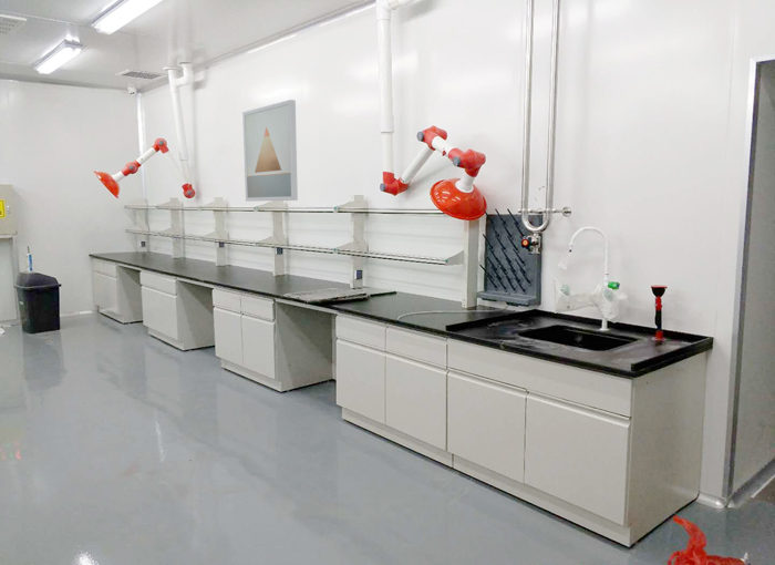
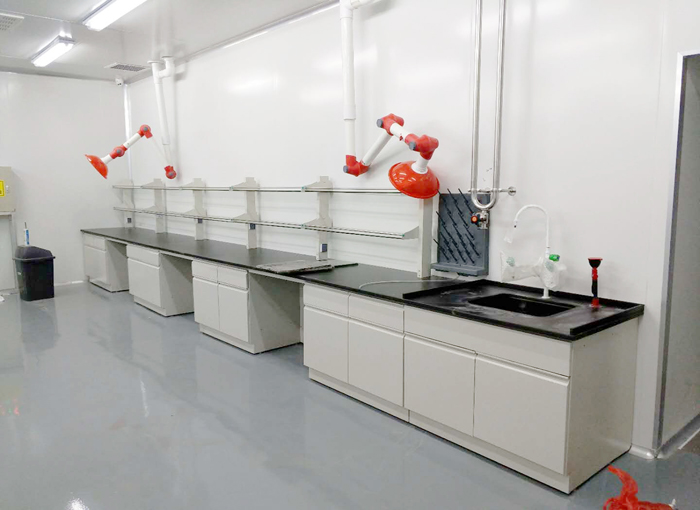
- wall art (268, 154)
